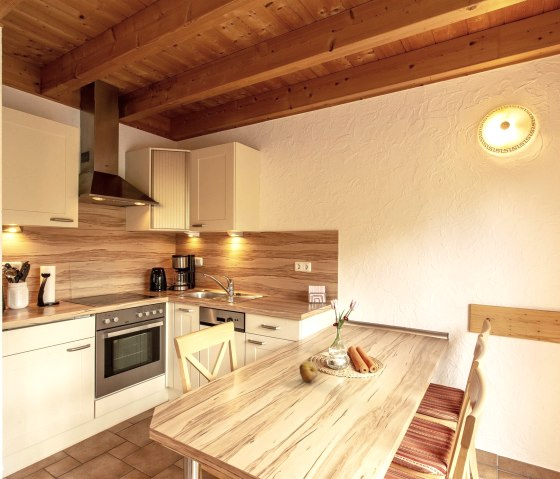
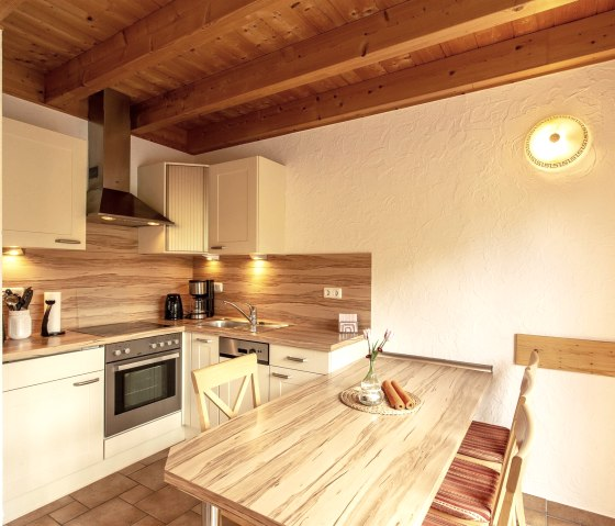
- fruit (308, 371)
